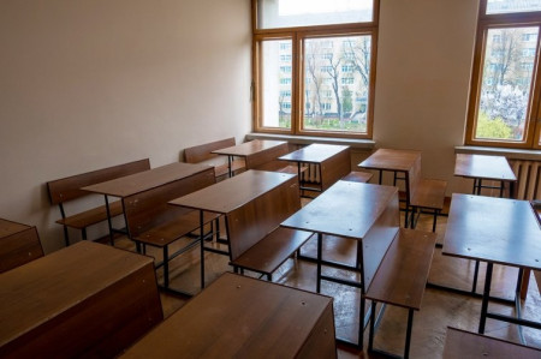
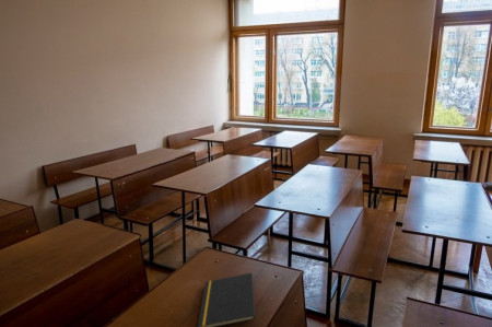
+ notepad (227, 299)
